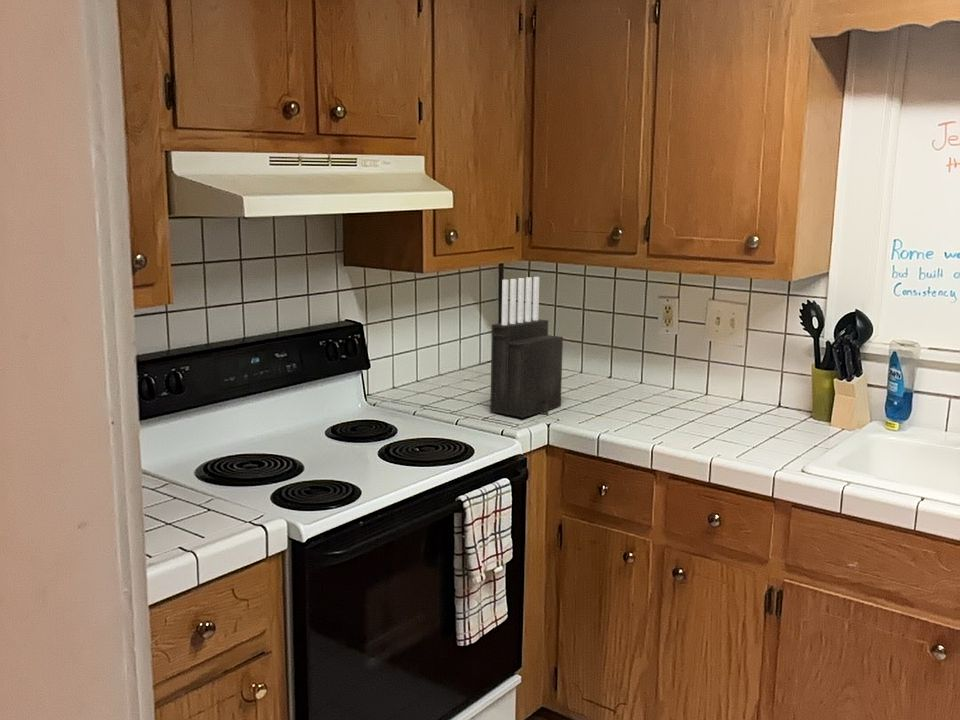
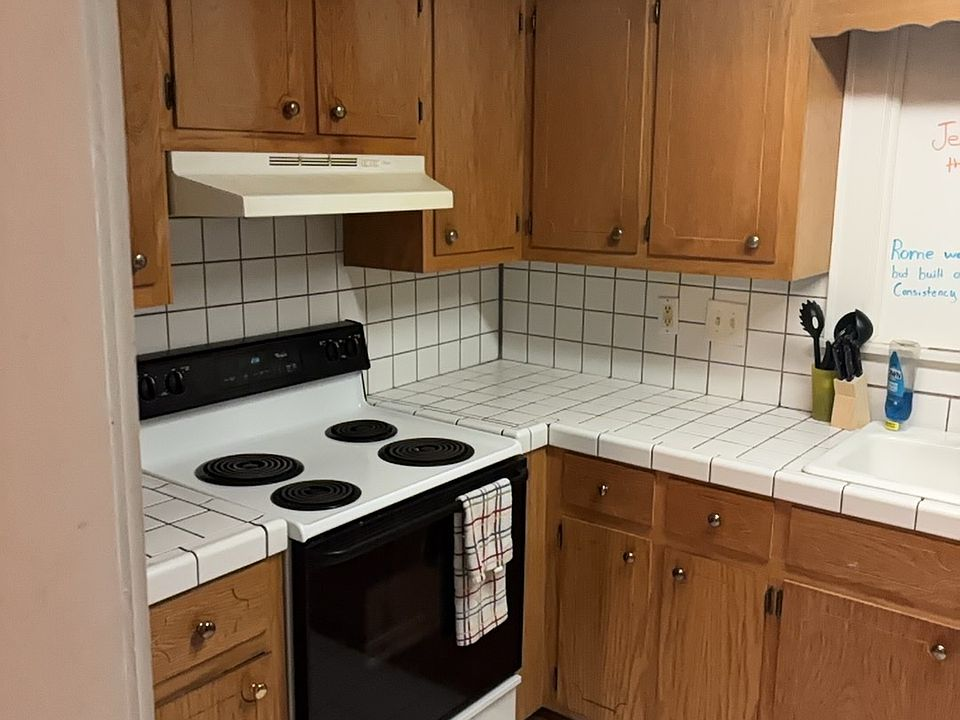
- knife block (531, 345)
